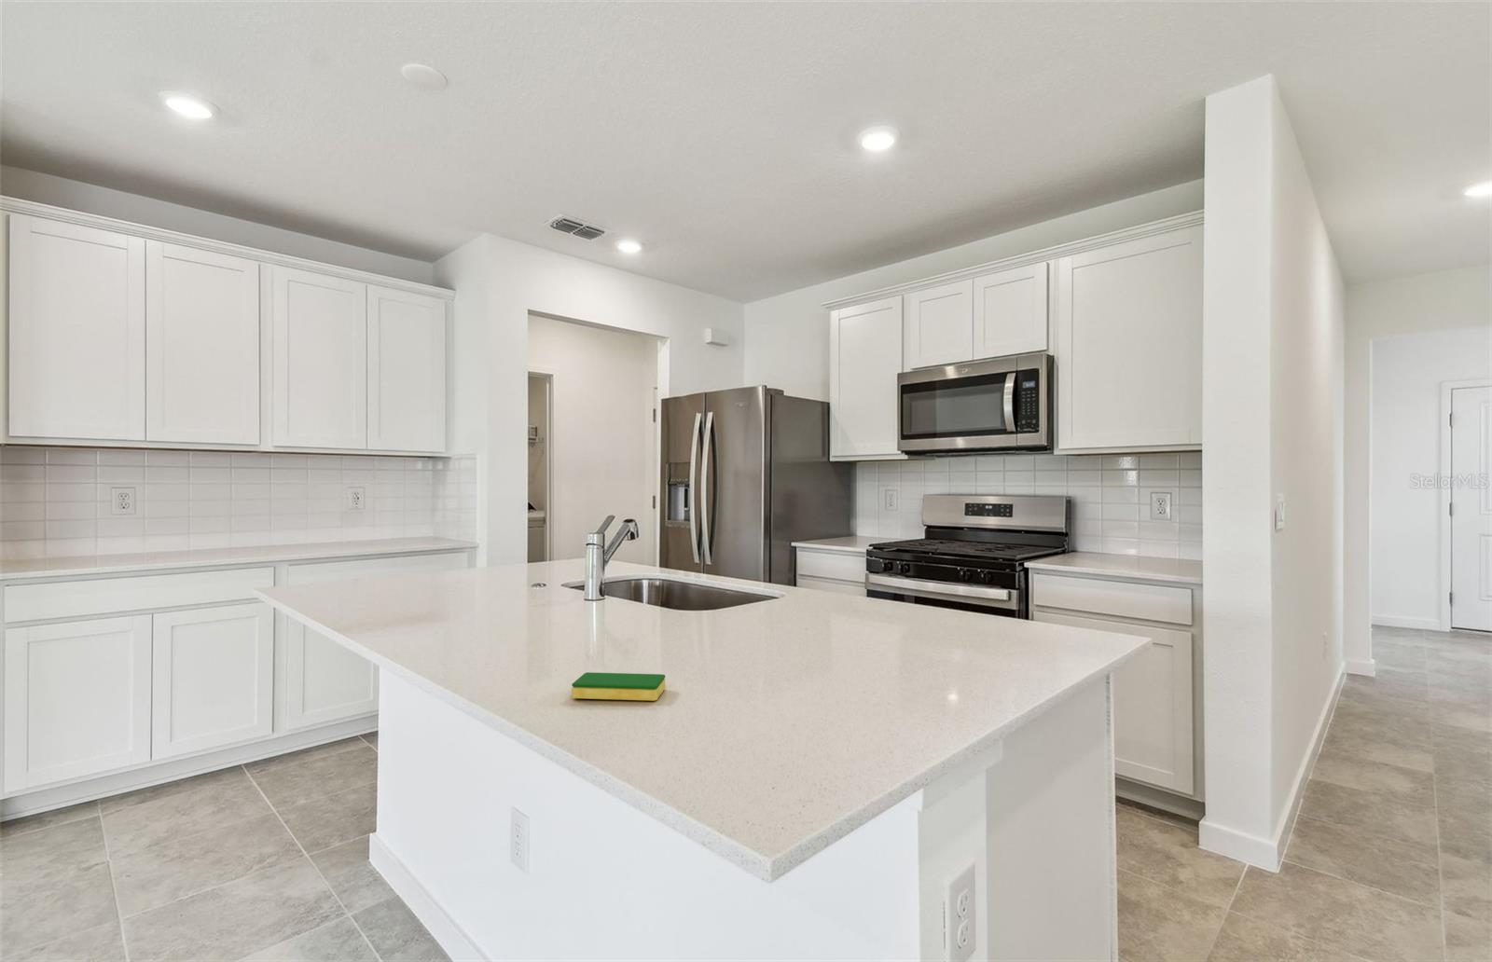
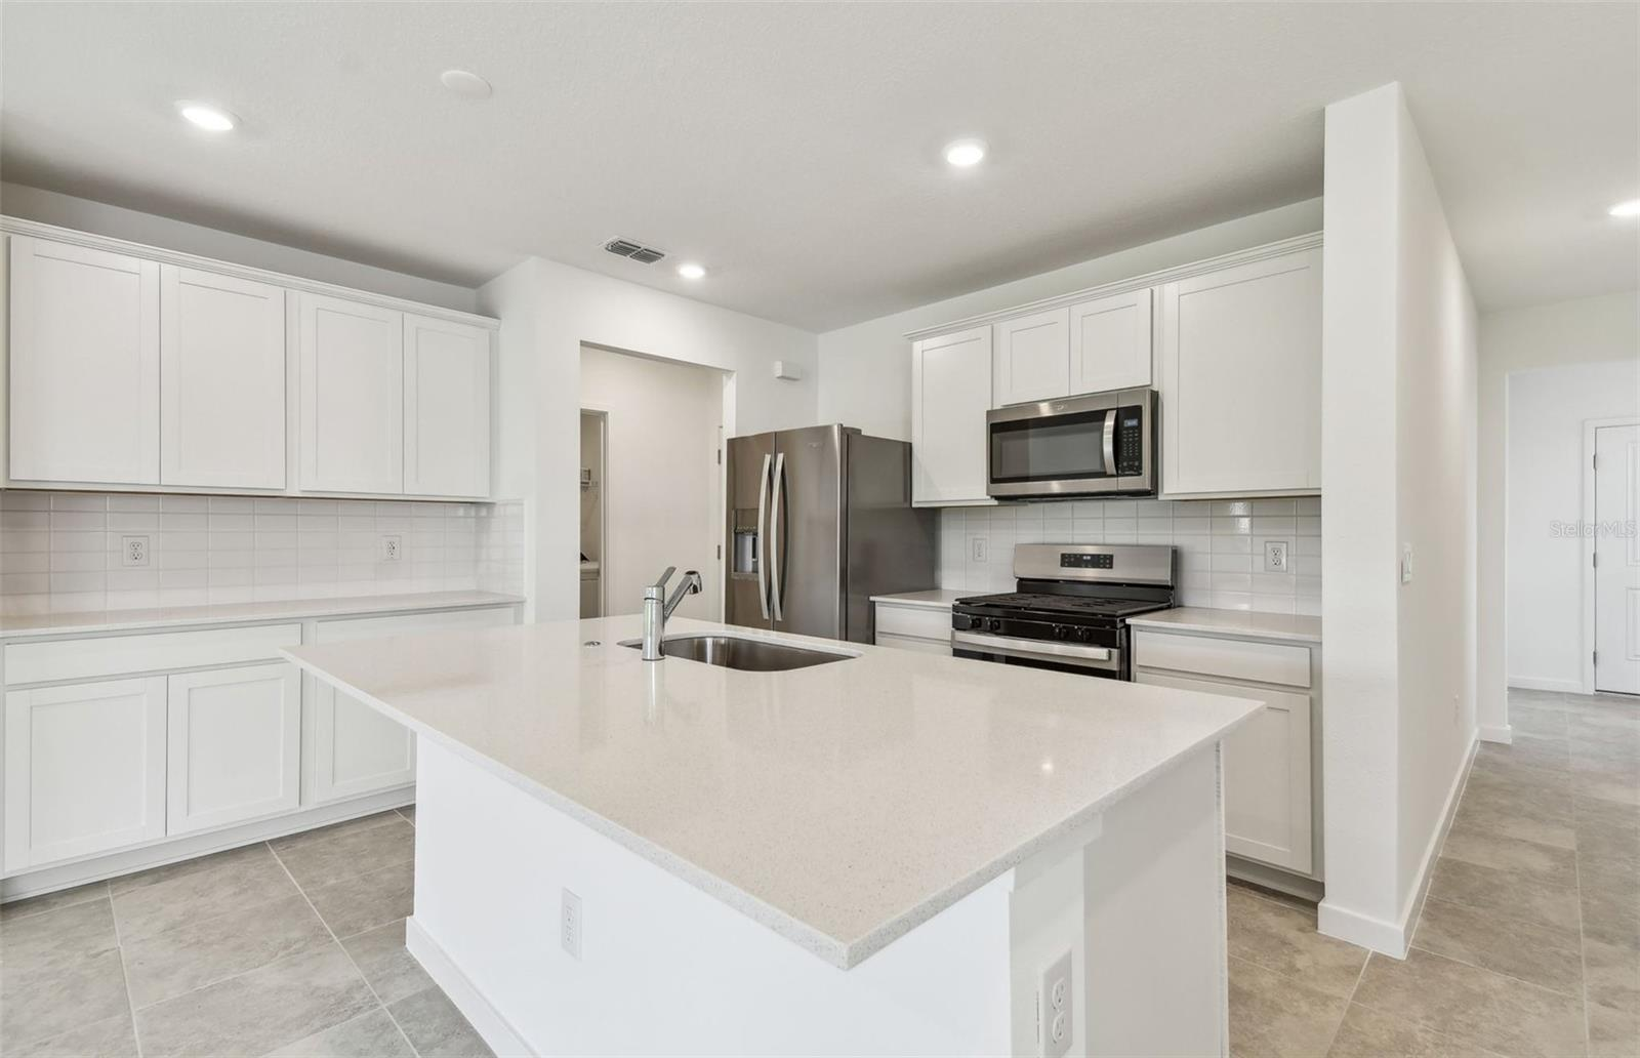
- dish sponge (619, 686)
